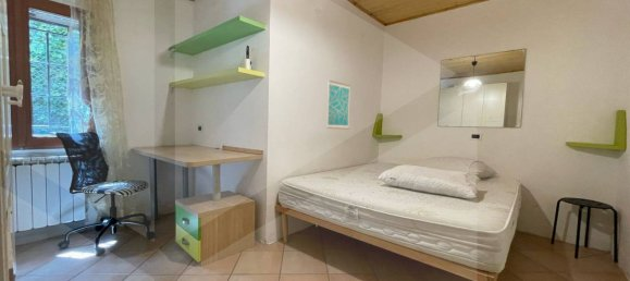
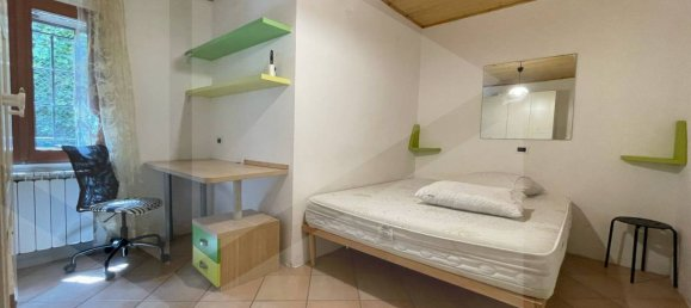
- wall art (338, 106)
